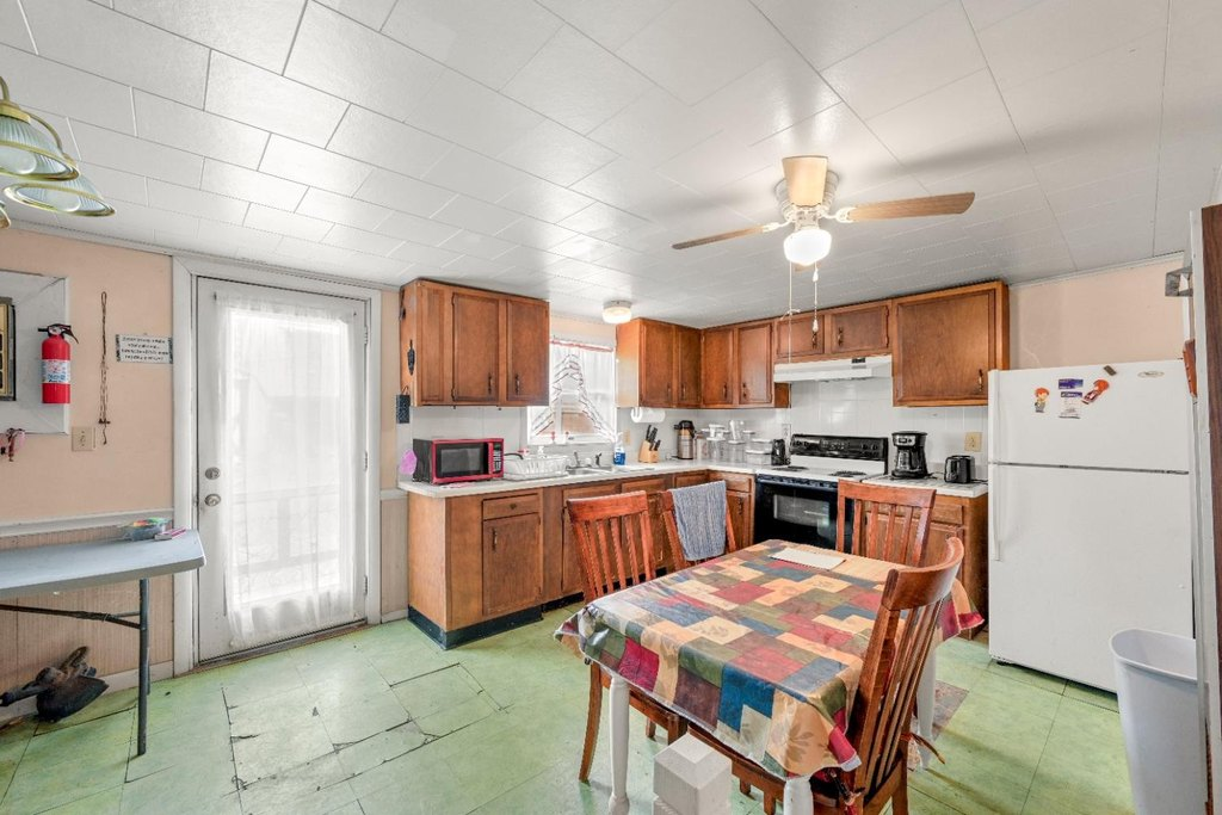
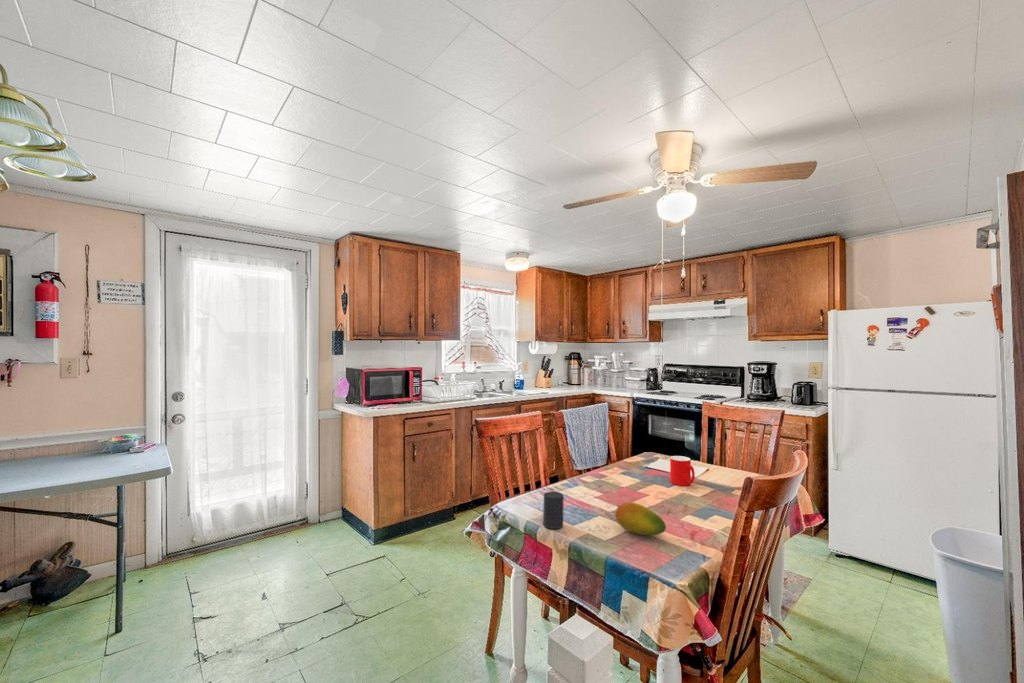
+ cup (683, 471)
+ cup (553, 509)
+ fruit (639, 518)
